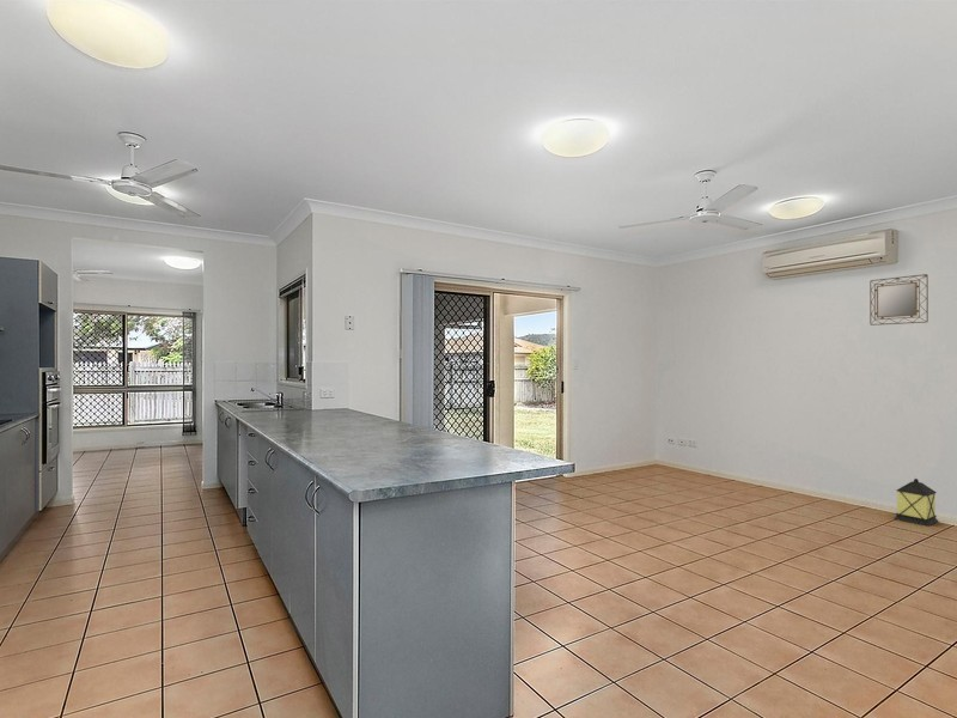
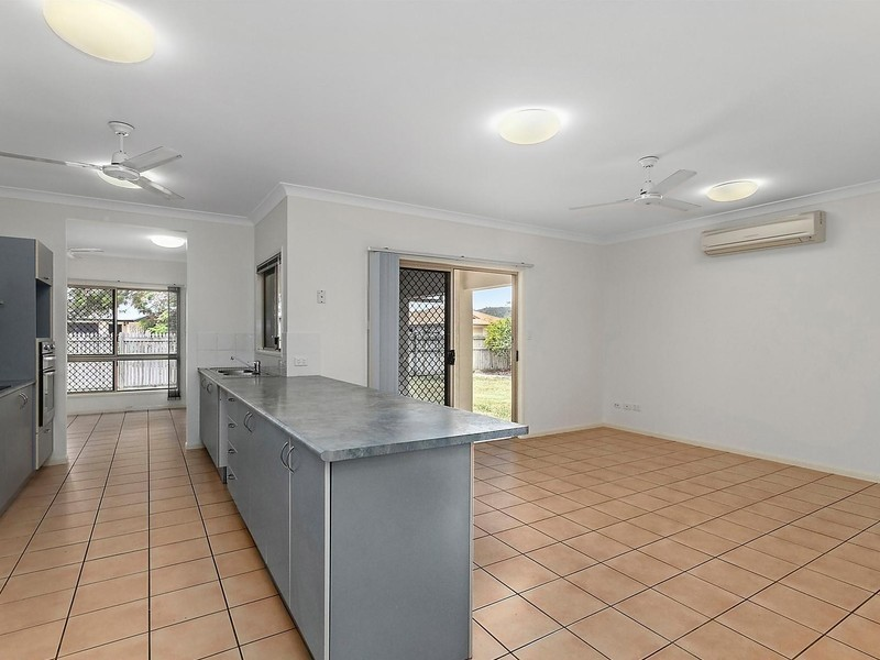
- lamp (915, 499)
- home mirror (896, 300)
